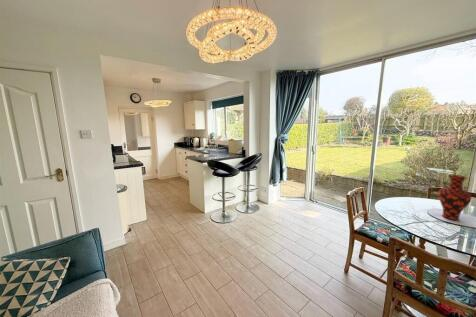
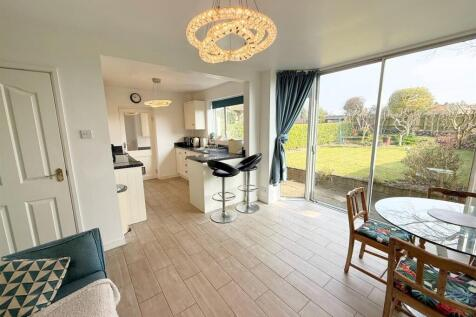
- vase (453, 197)
